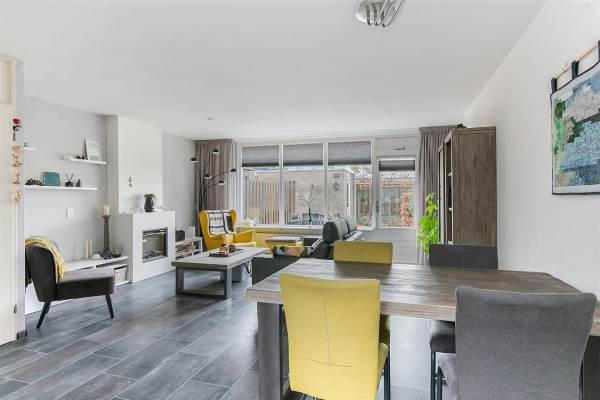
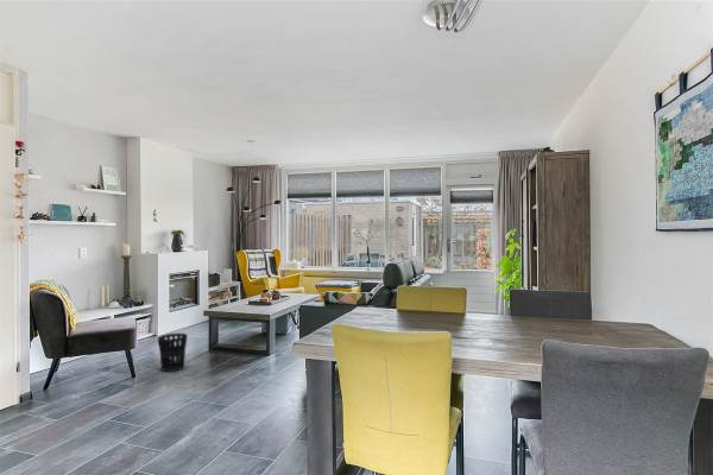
+ wastebasket (172, 352)
